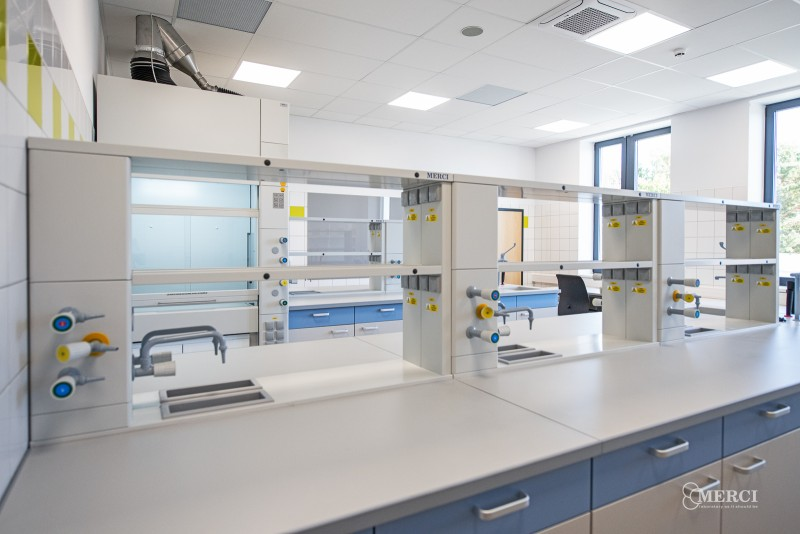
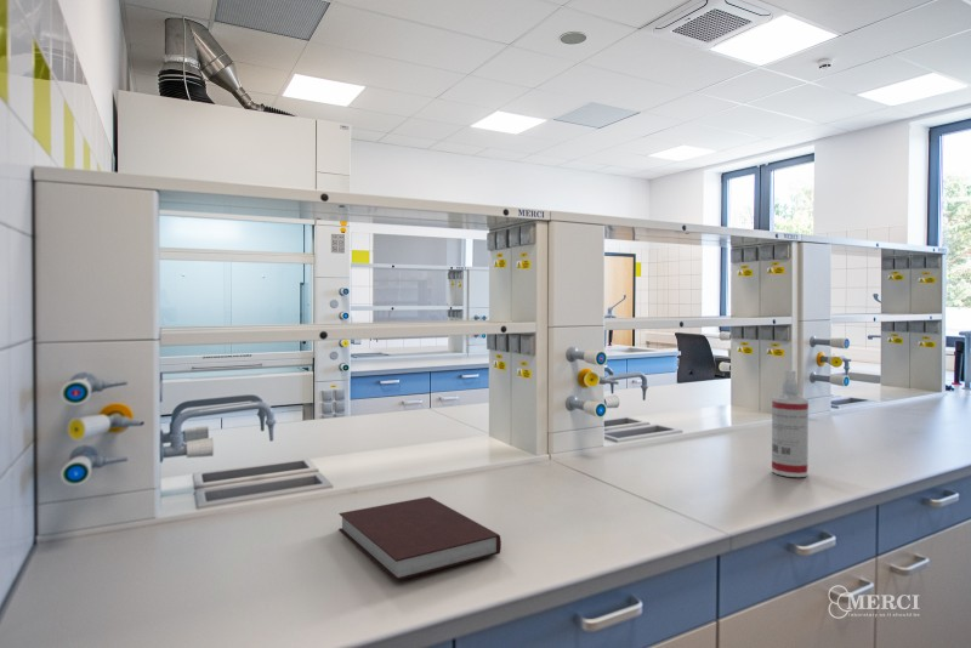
+ spray bottle (789, 421)
+ notebook (415, 532)
